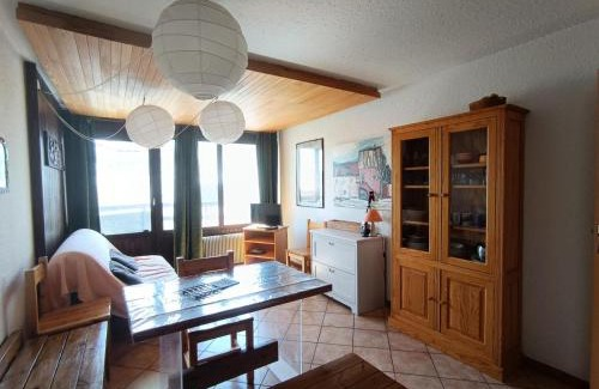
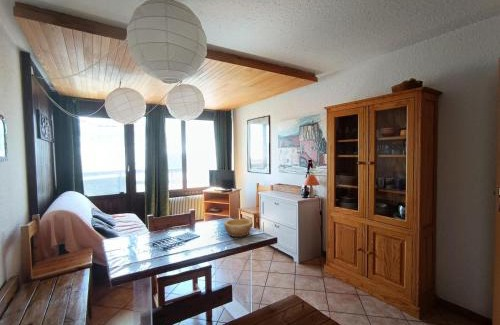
+ bowl (238, 228)
